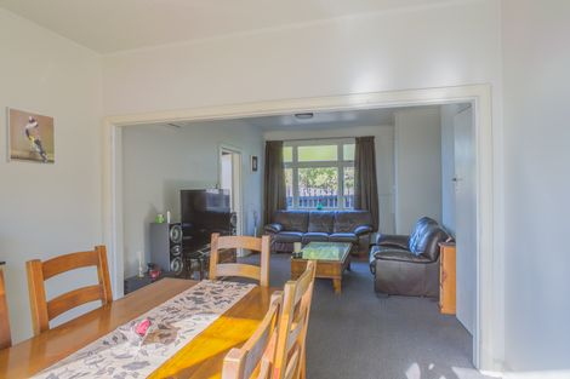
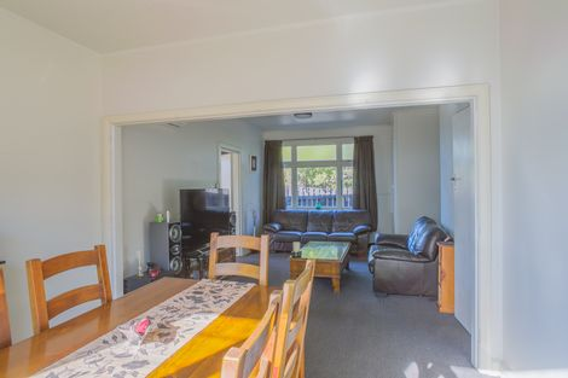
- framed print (32, 138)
